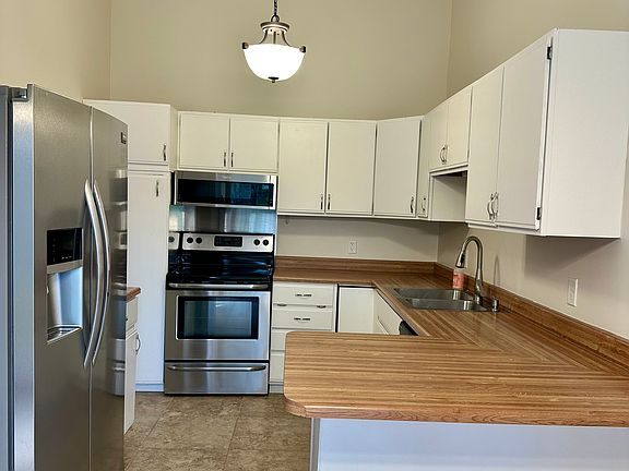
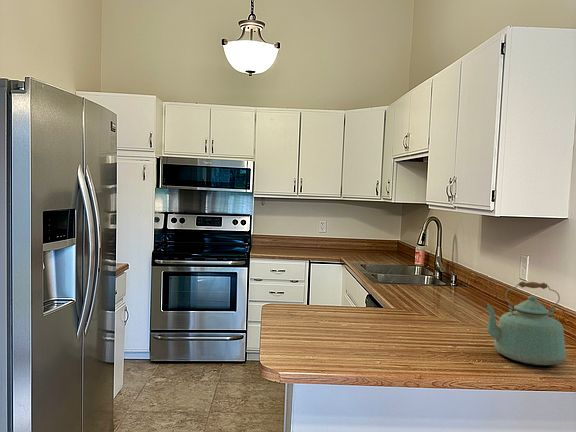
+ kettle (523, 318)
